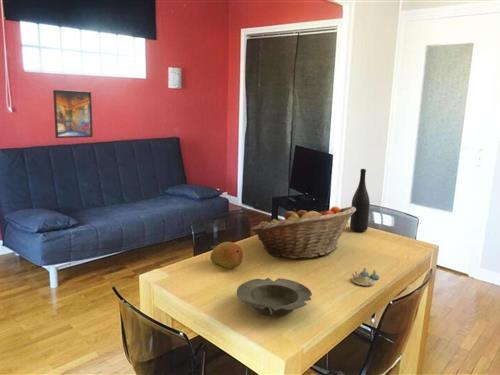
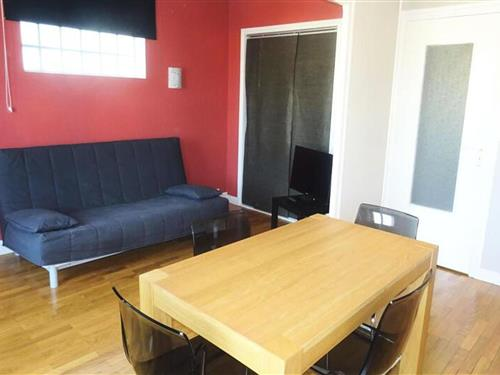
- fruit basket (304, 227)
- salt and pepper shaker set (364, 275)
- fruit (226, 254)
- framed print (73, 114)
- bowl (273, 300)
- wine bottle (360, 199)
